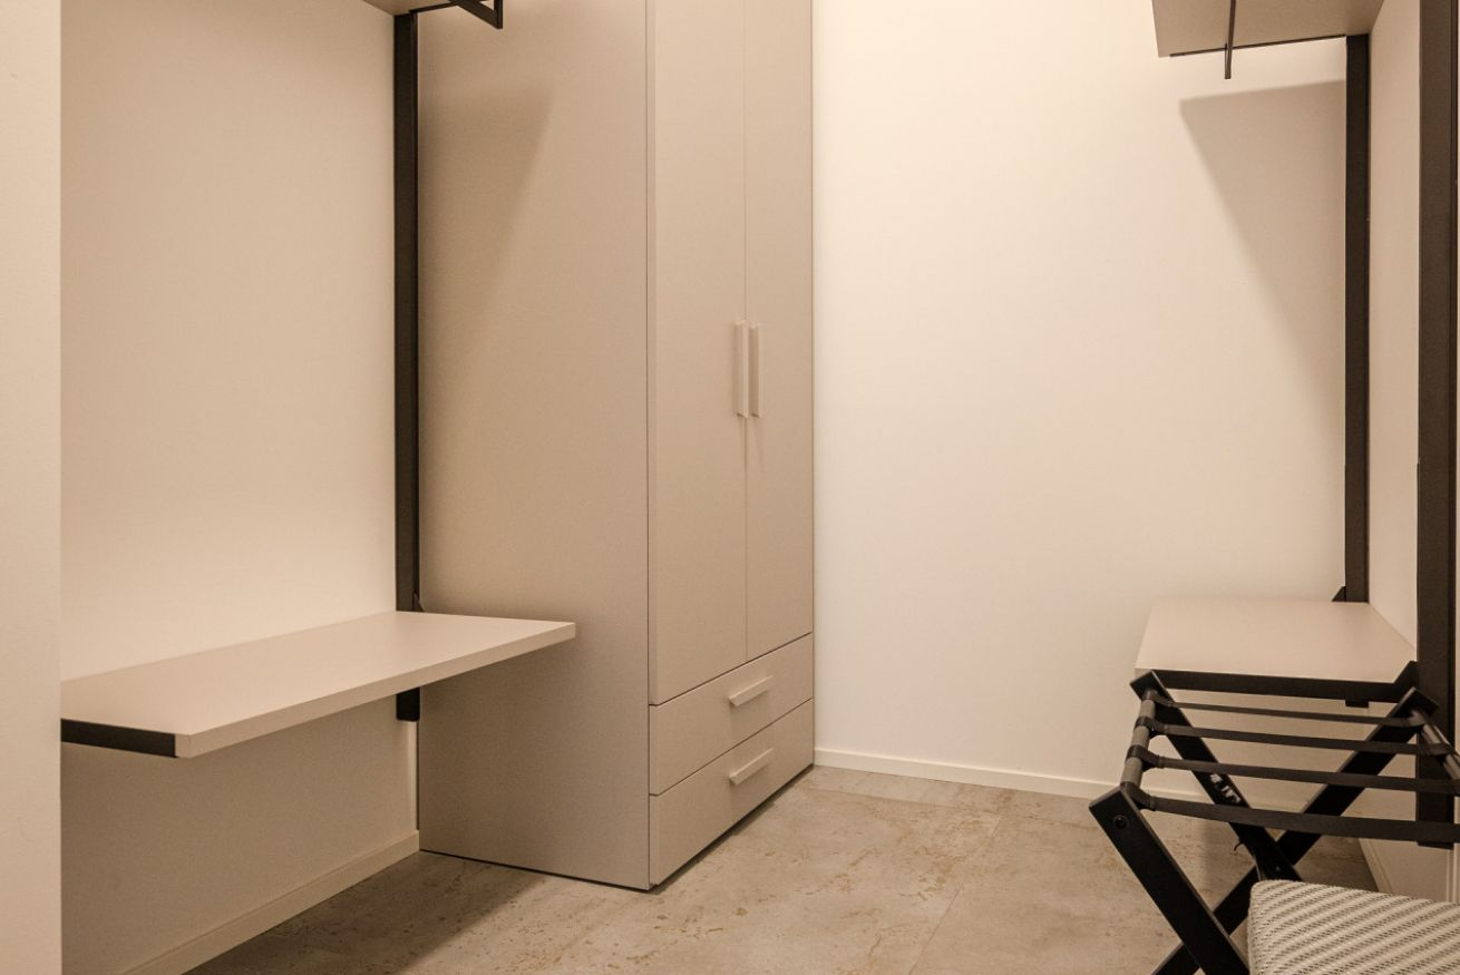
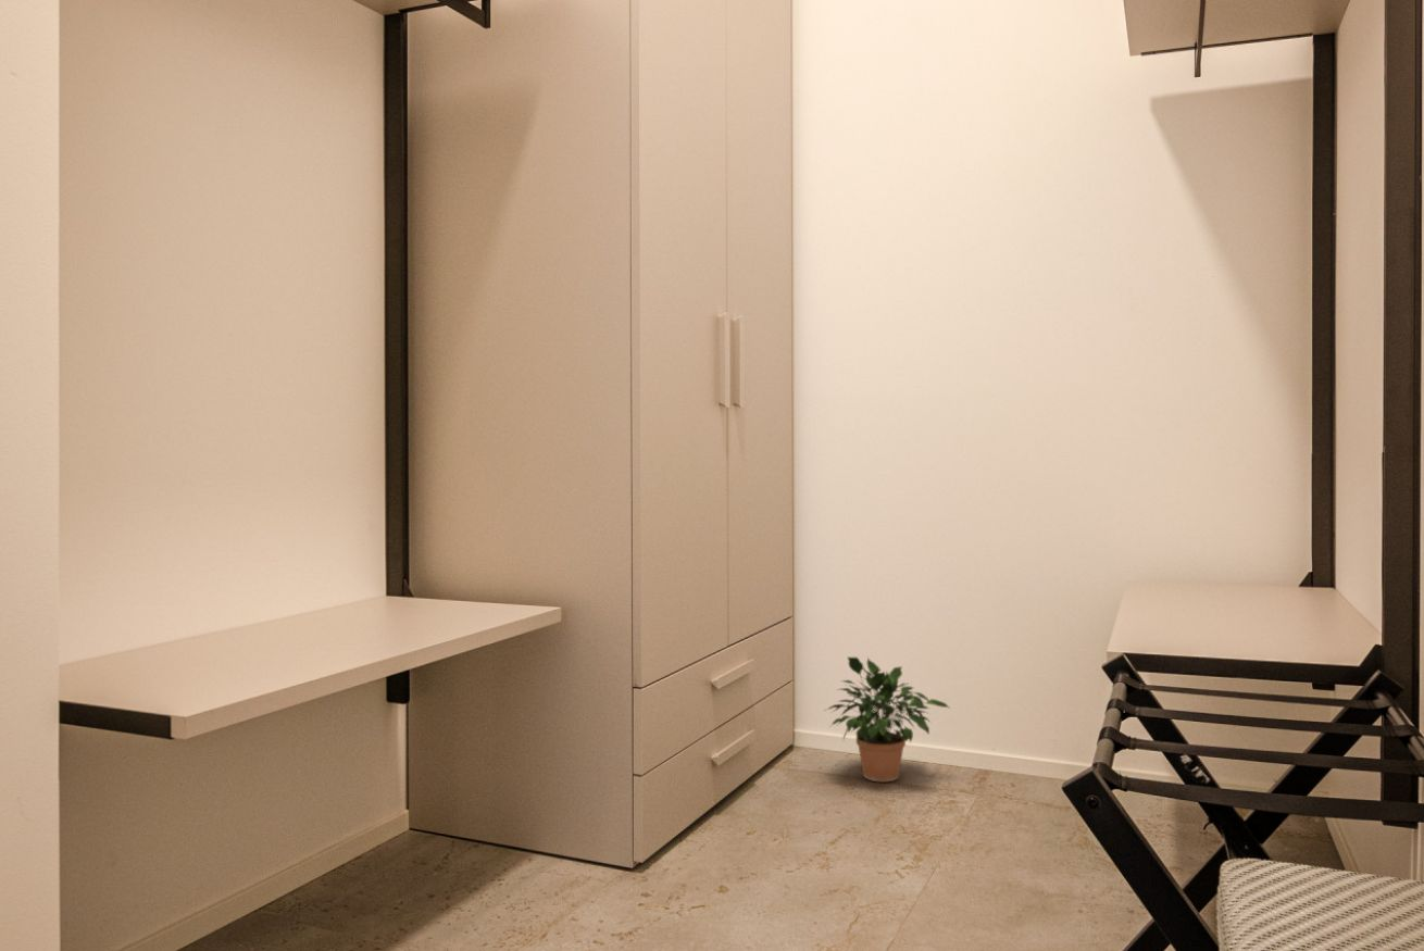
+ potted plant (889, 716)
